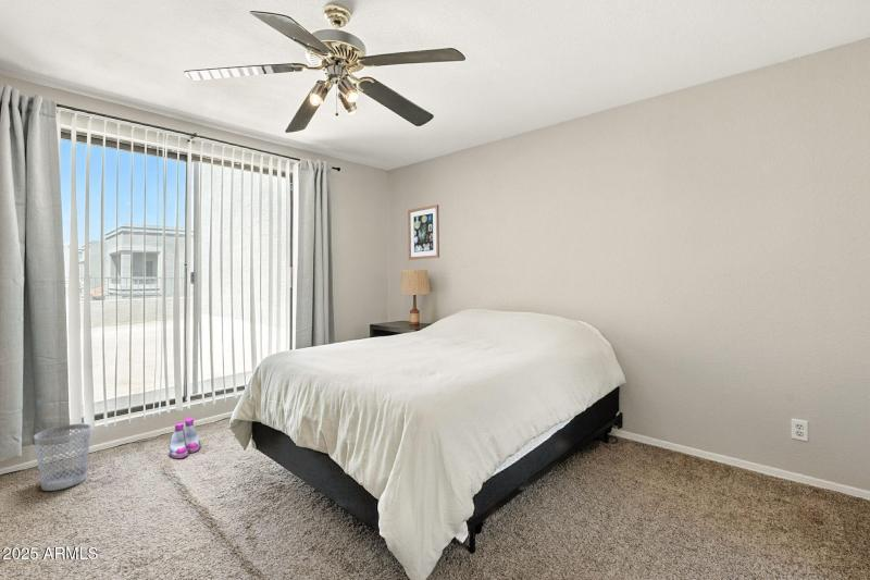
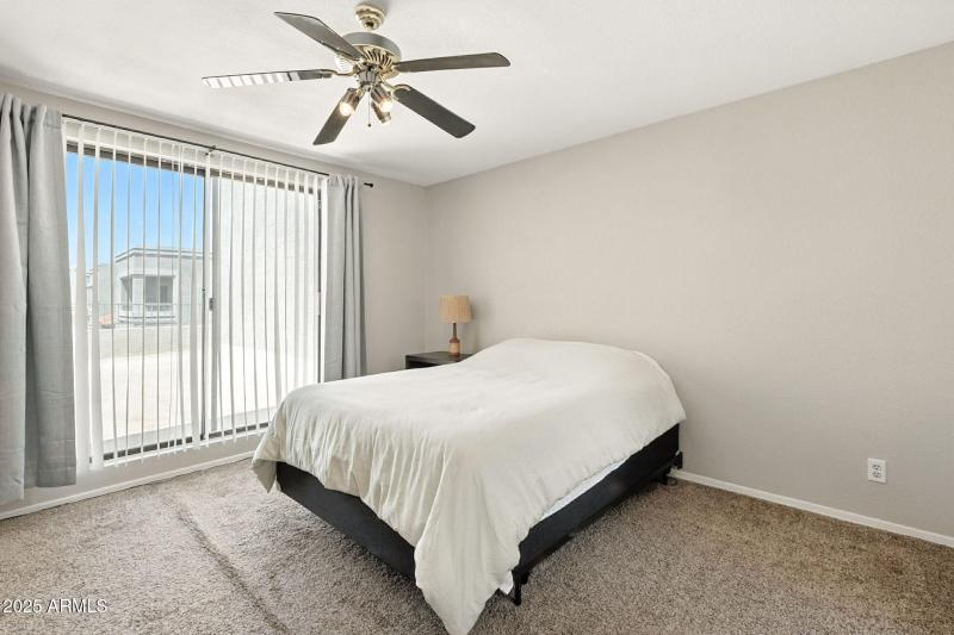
- boots (185, 434)
- wall art (423, 233)
- wastebasket (63, 457)
